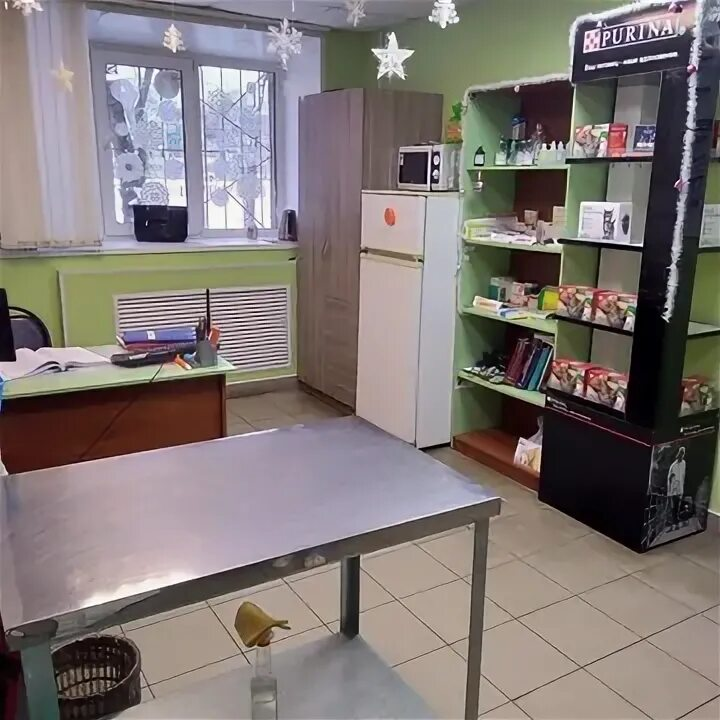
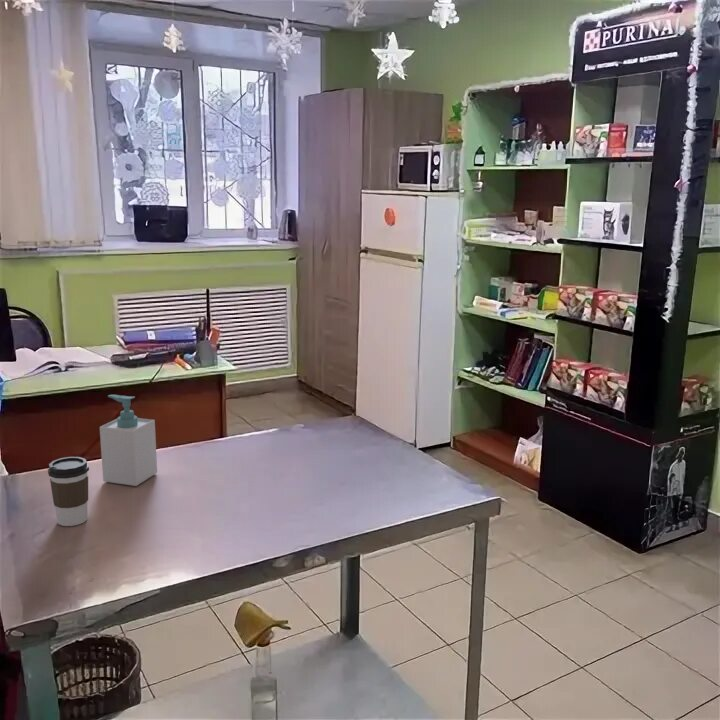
+ coffee cup (70, 491)
+ soap bottle (128, 437)
